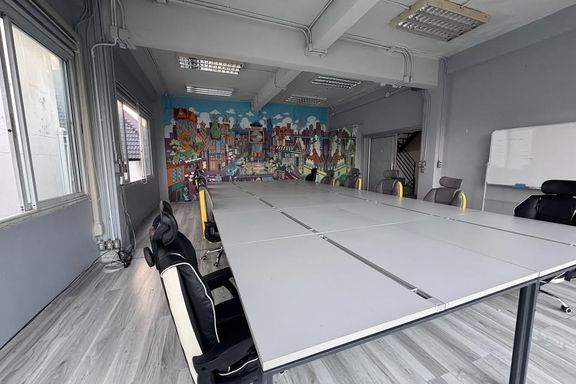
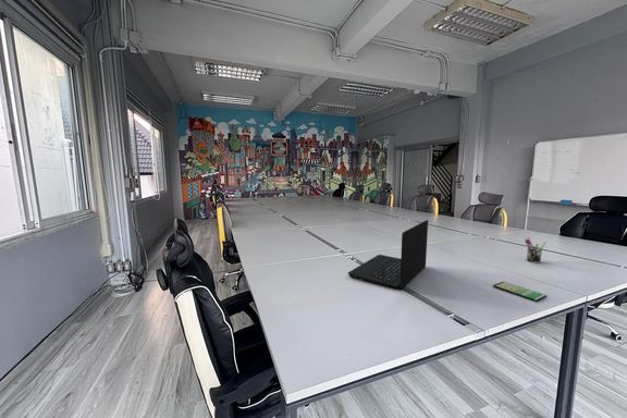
+ laptop (388, 256)
+ smartphone (517, 291)
+ pen holder (533, 249)
